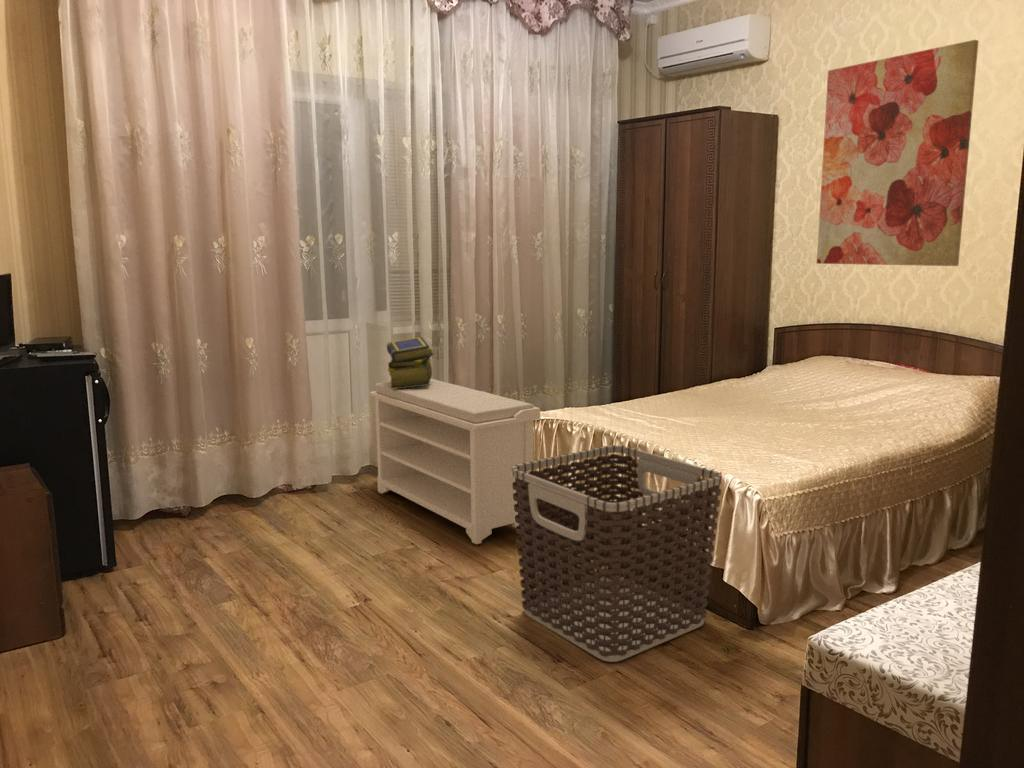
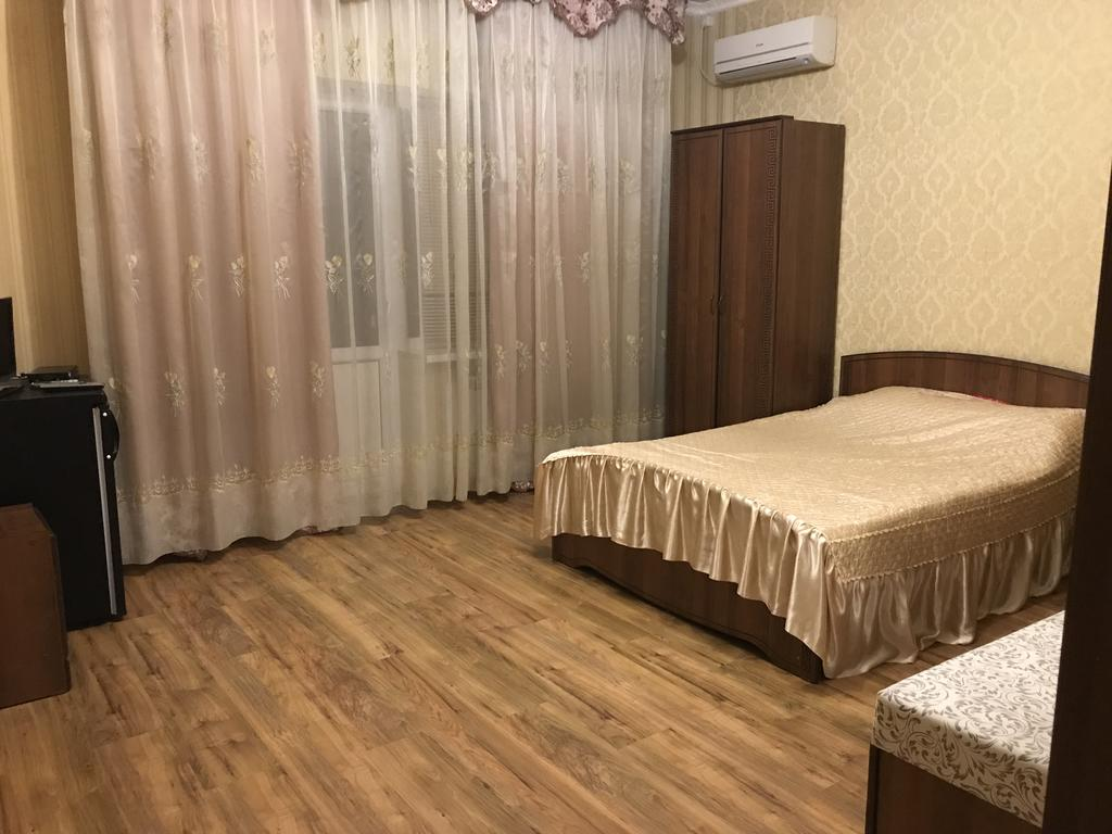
- wall art (889, 162)
- clothes hamper (613, 544)
- stack of books (413, 364)
- bench (449, 451)
